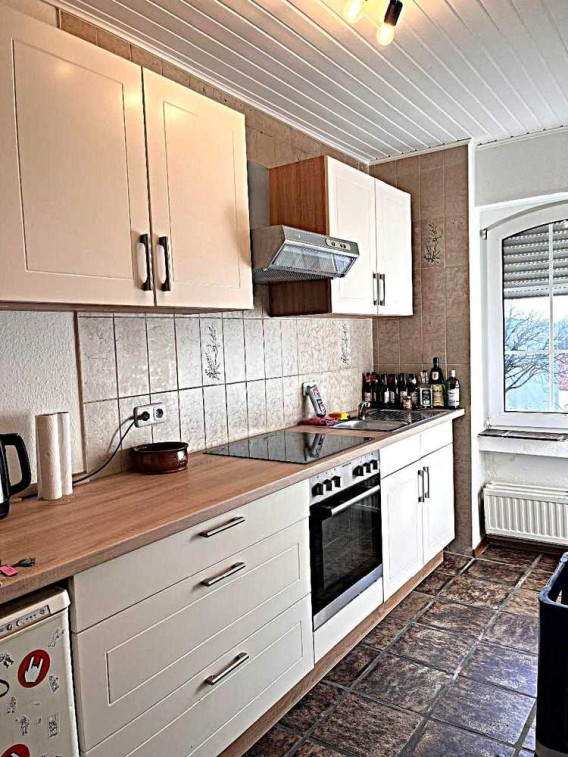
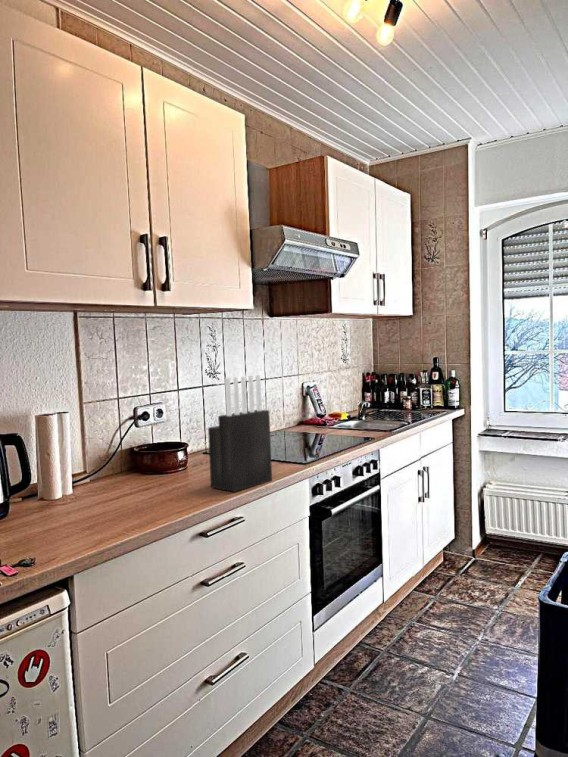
+ knife block (237, 430)
